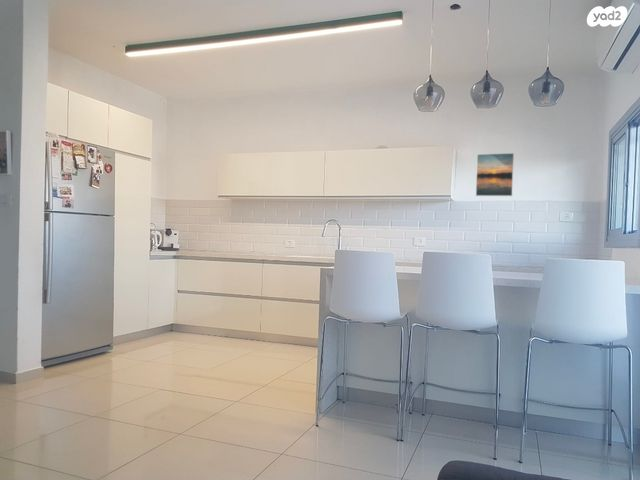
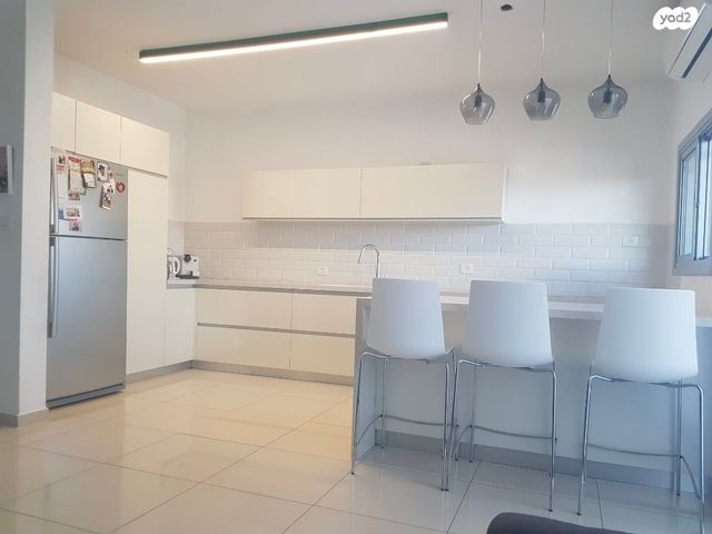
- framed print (494, 174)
